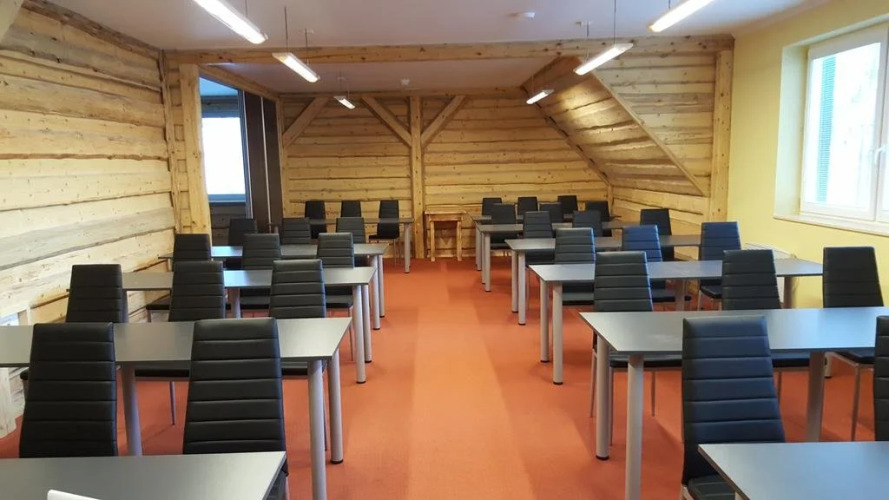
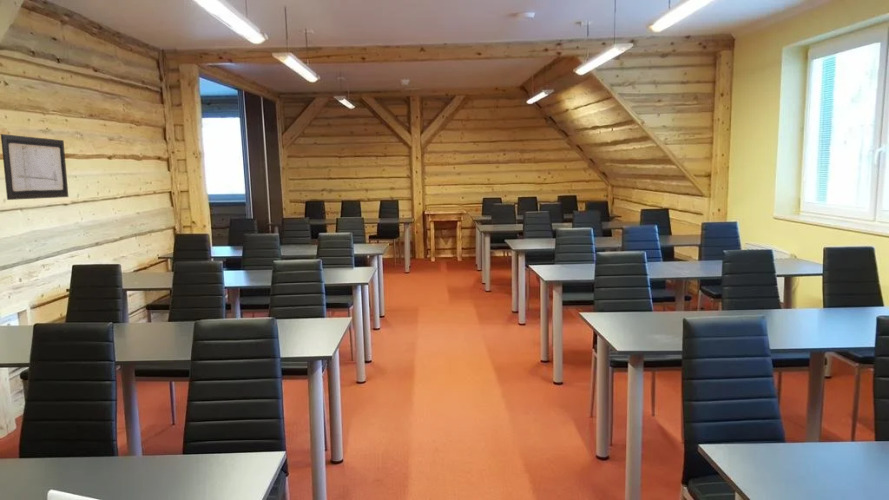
+ wall art (37, 168)
